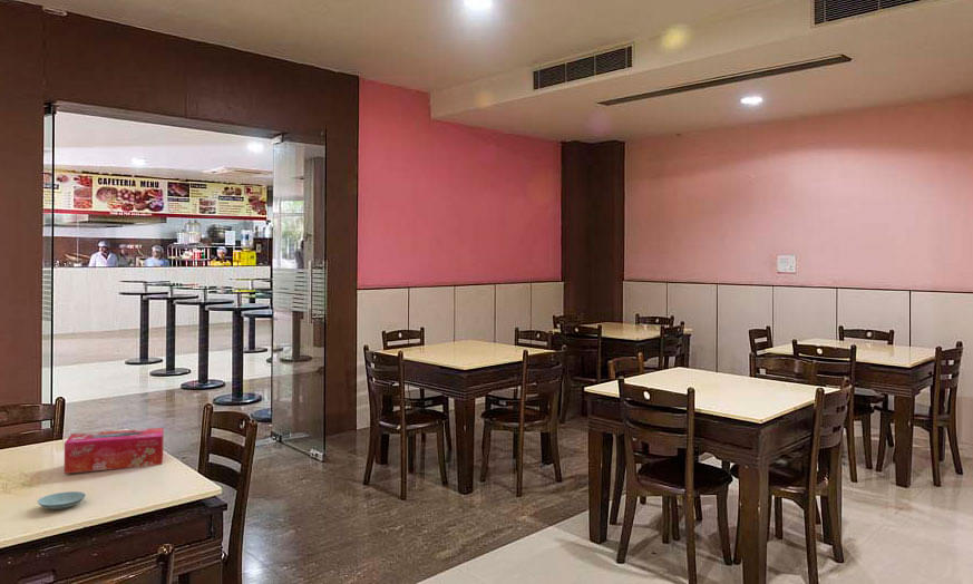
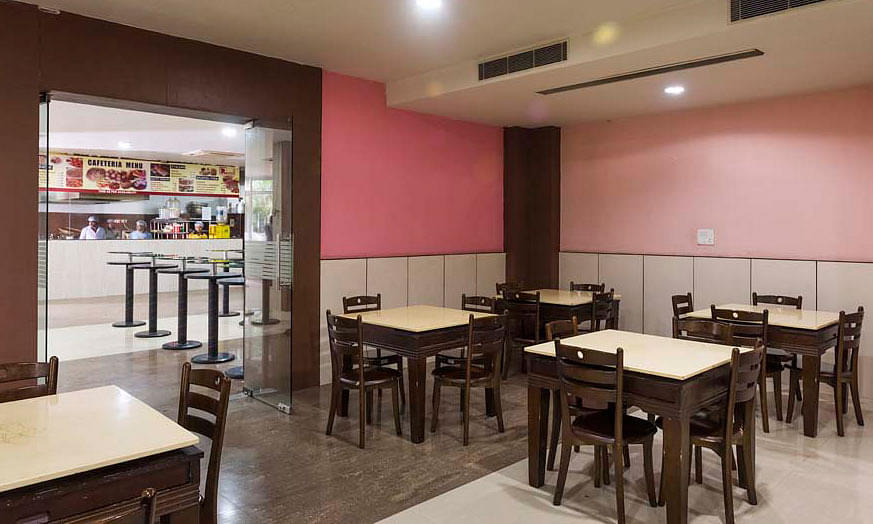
- tissue box (116, 449)
- saucer (61, 502)
